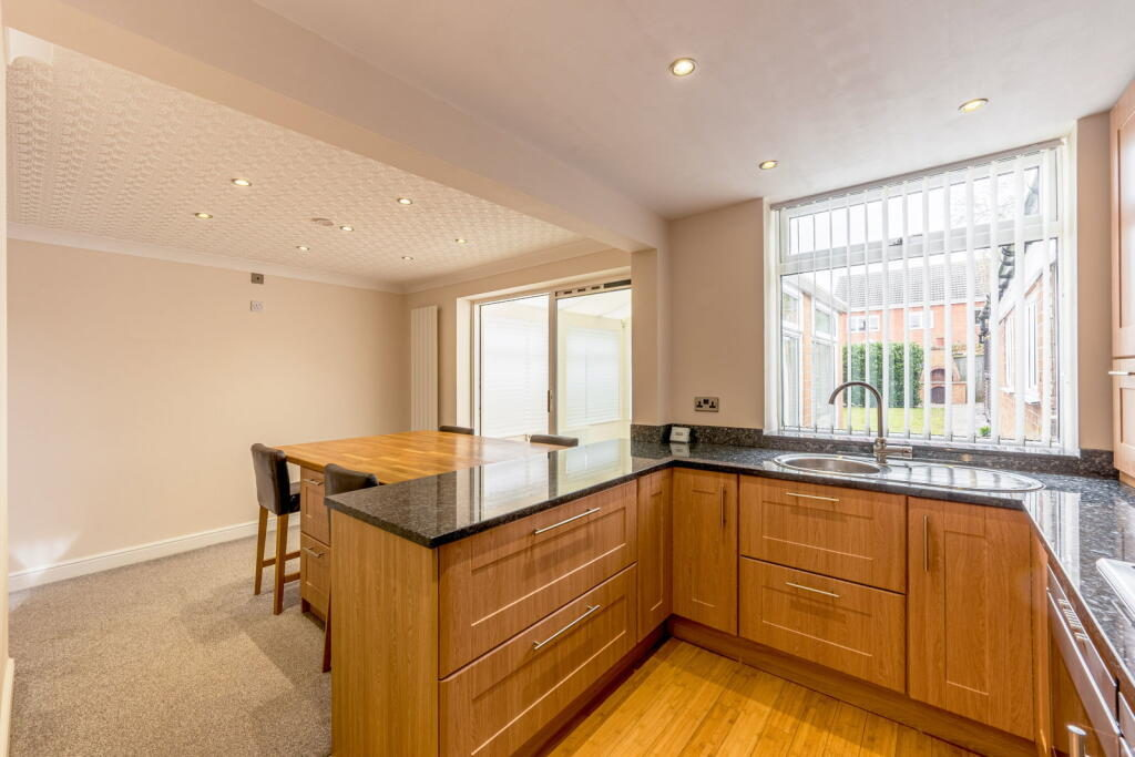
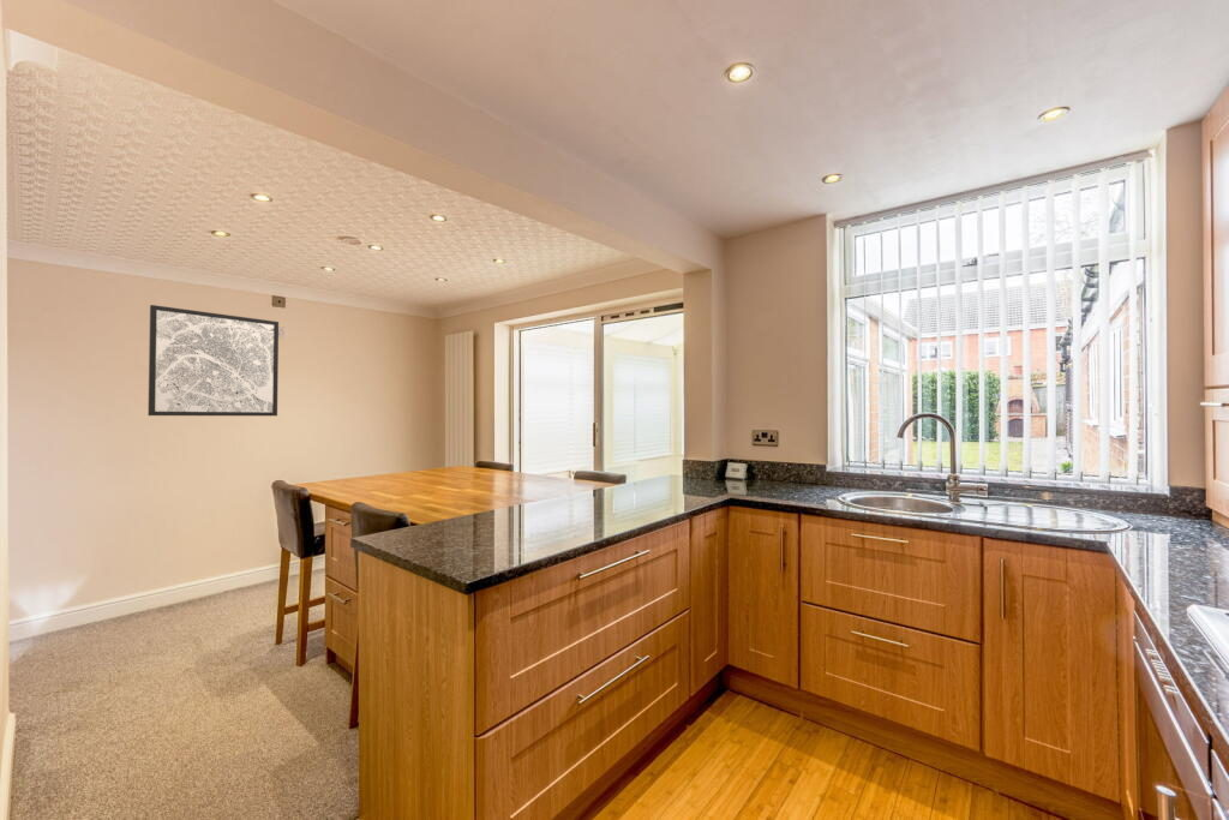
+ wall art (218, 365)
